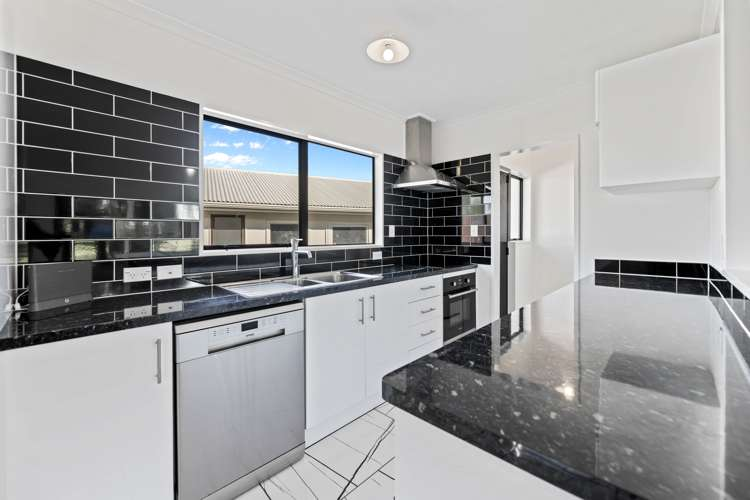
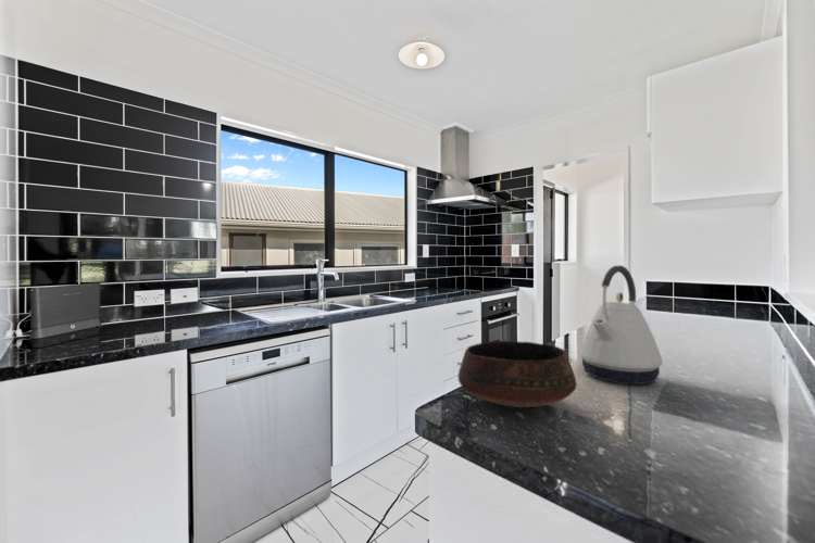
+ kettle (617, 320)
+ bowl (514, 375)
